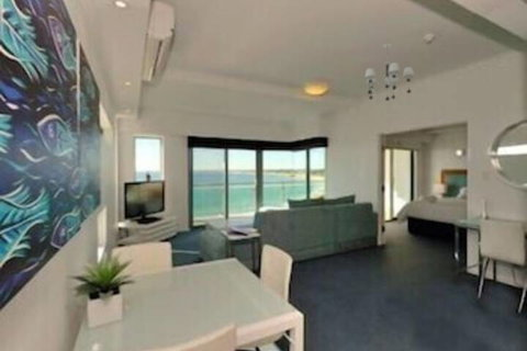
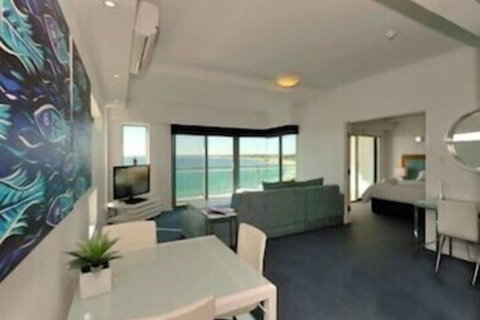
- chandelier (389, 72)
